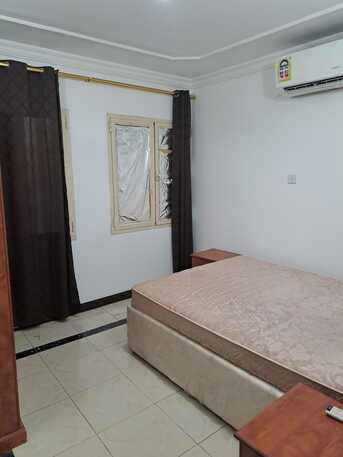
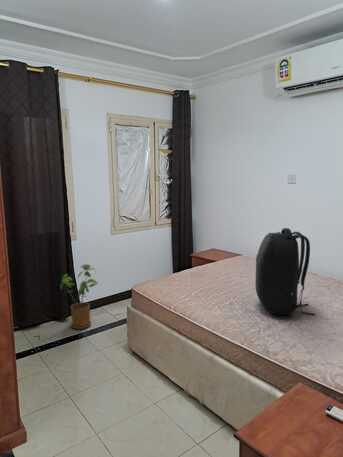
+ backpack (284, 269)
+ house plant (82, 296)
